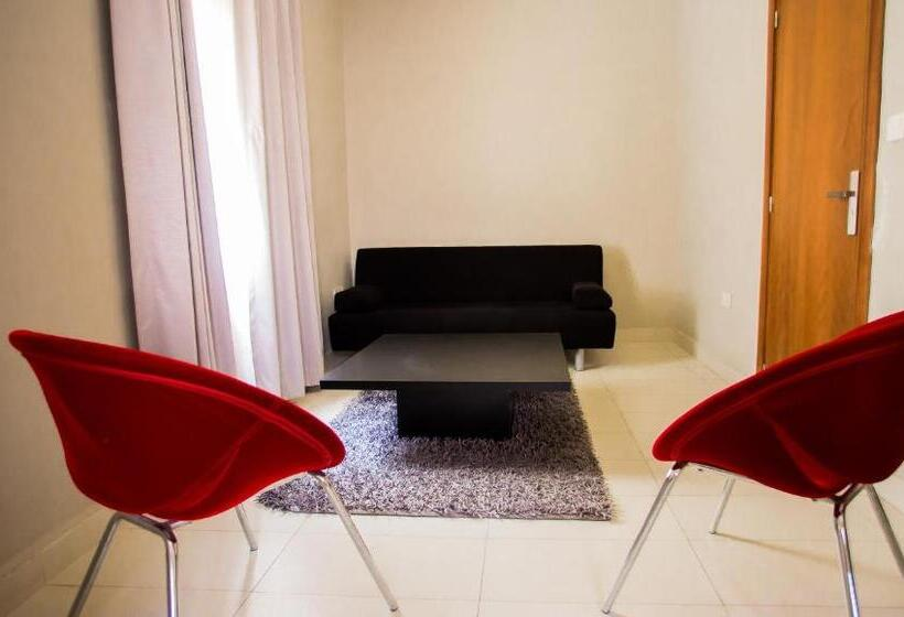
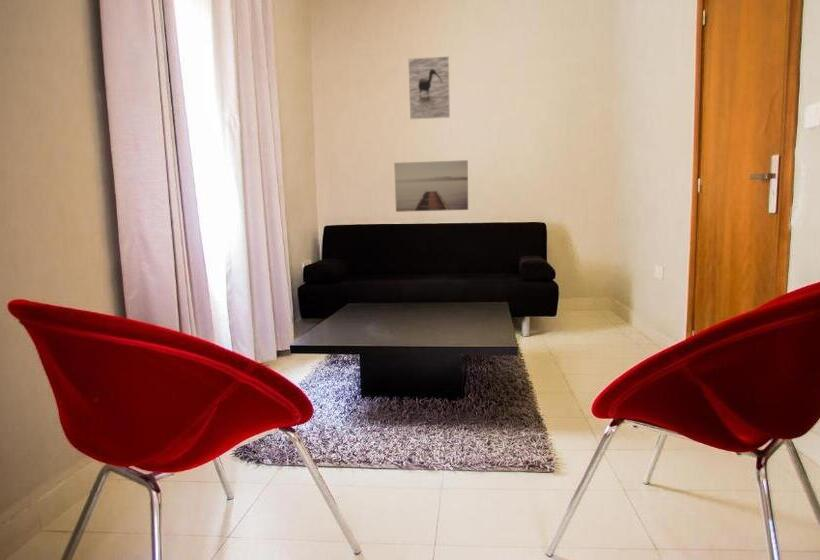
+ wall art (431, 186)
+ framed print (429, 88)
